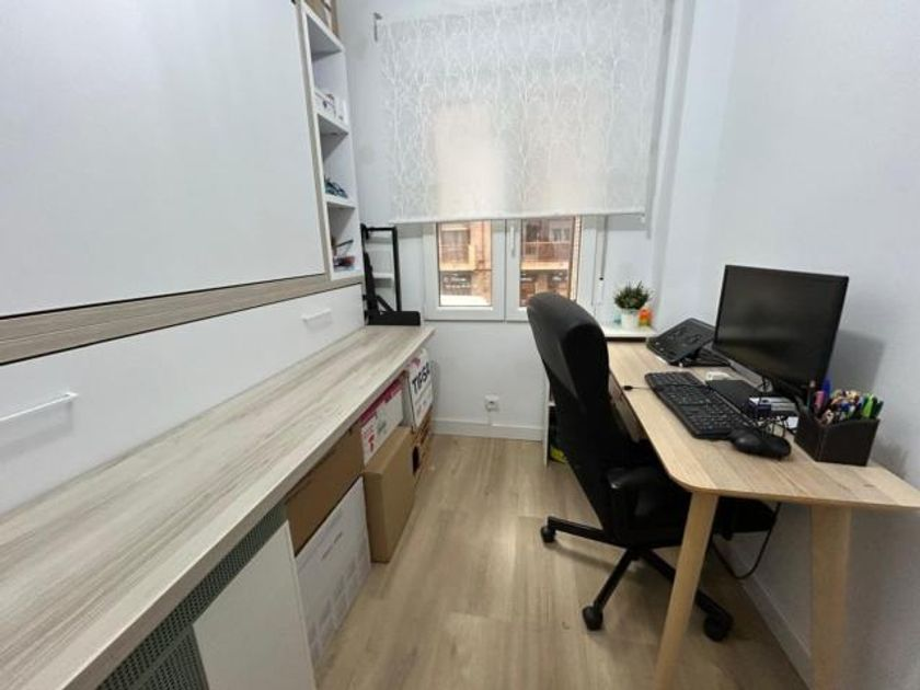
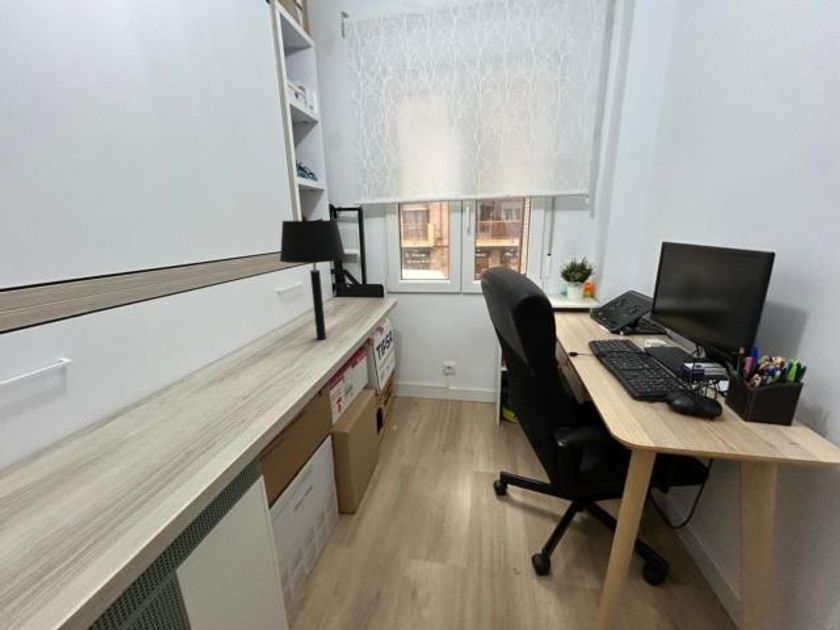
+ table lamp (316, 282)
